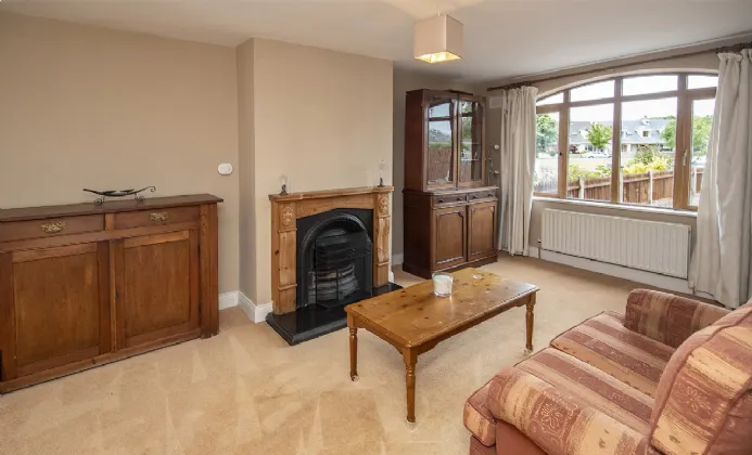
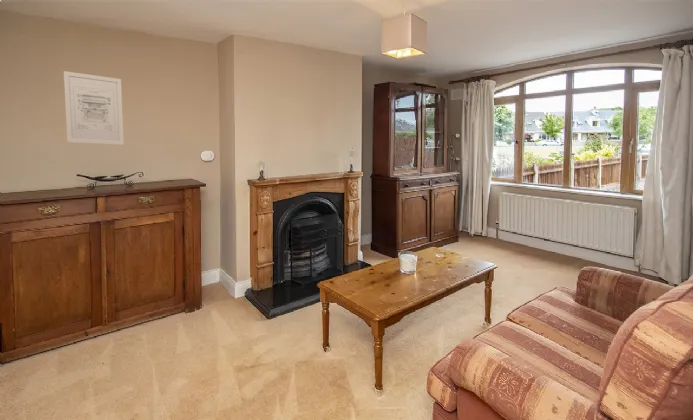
+ wall art (94, 109)
